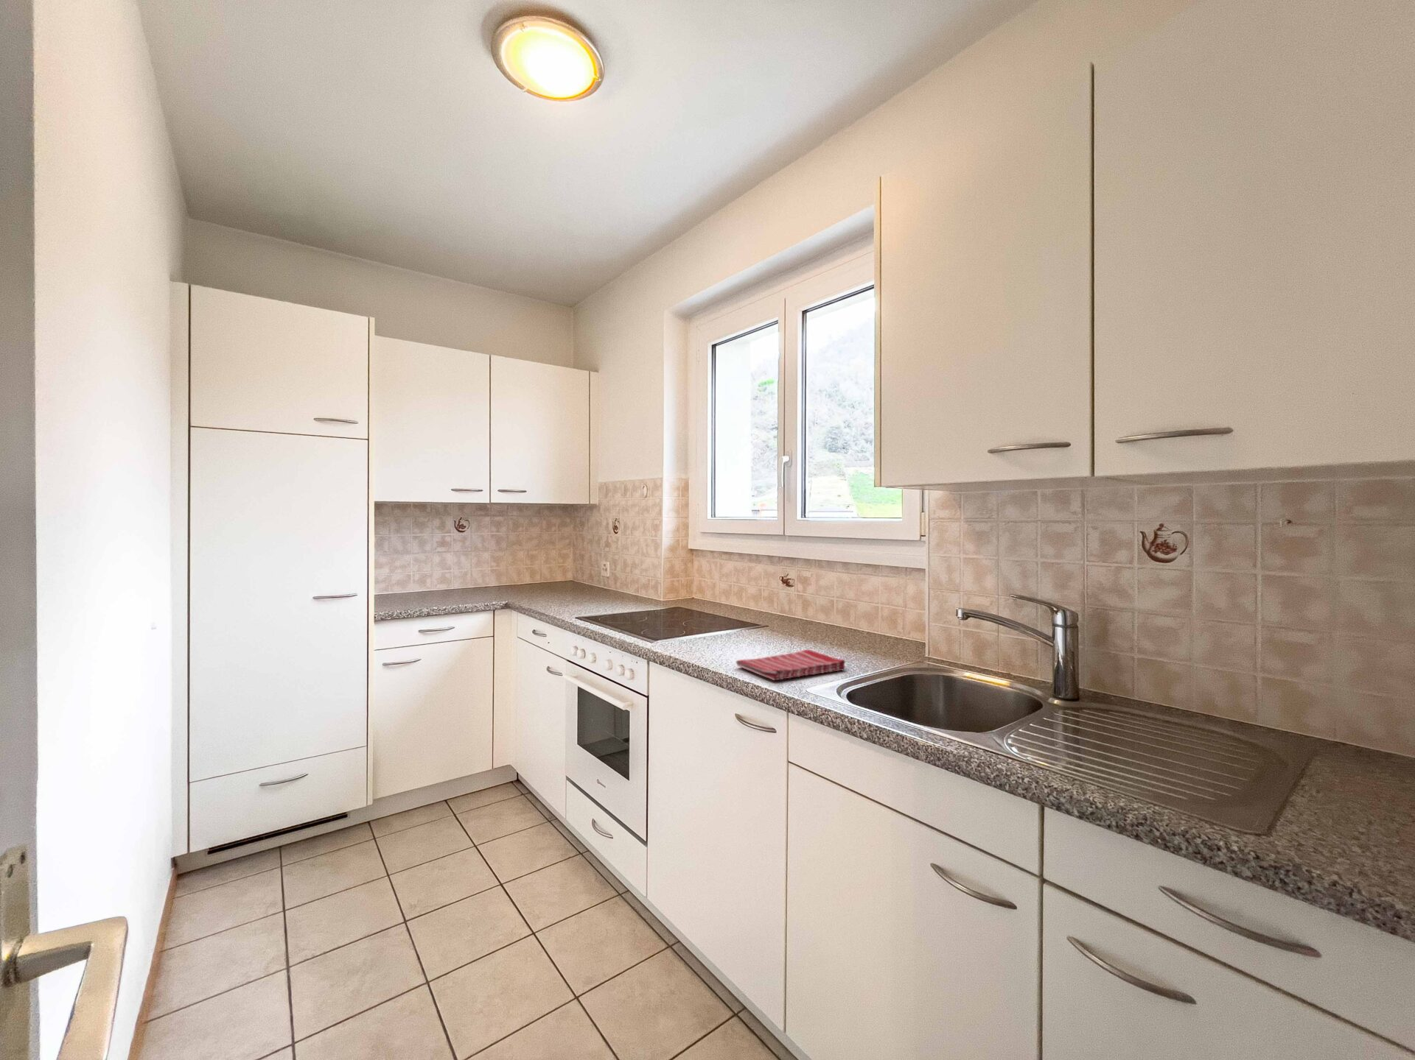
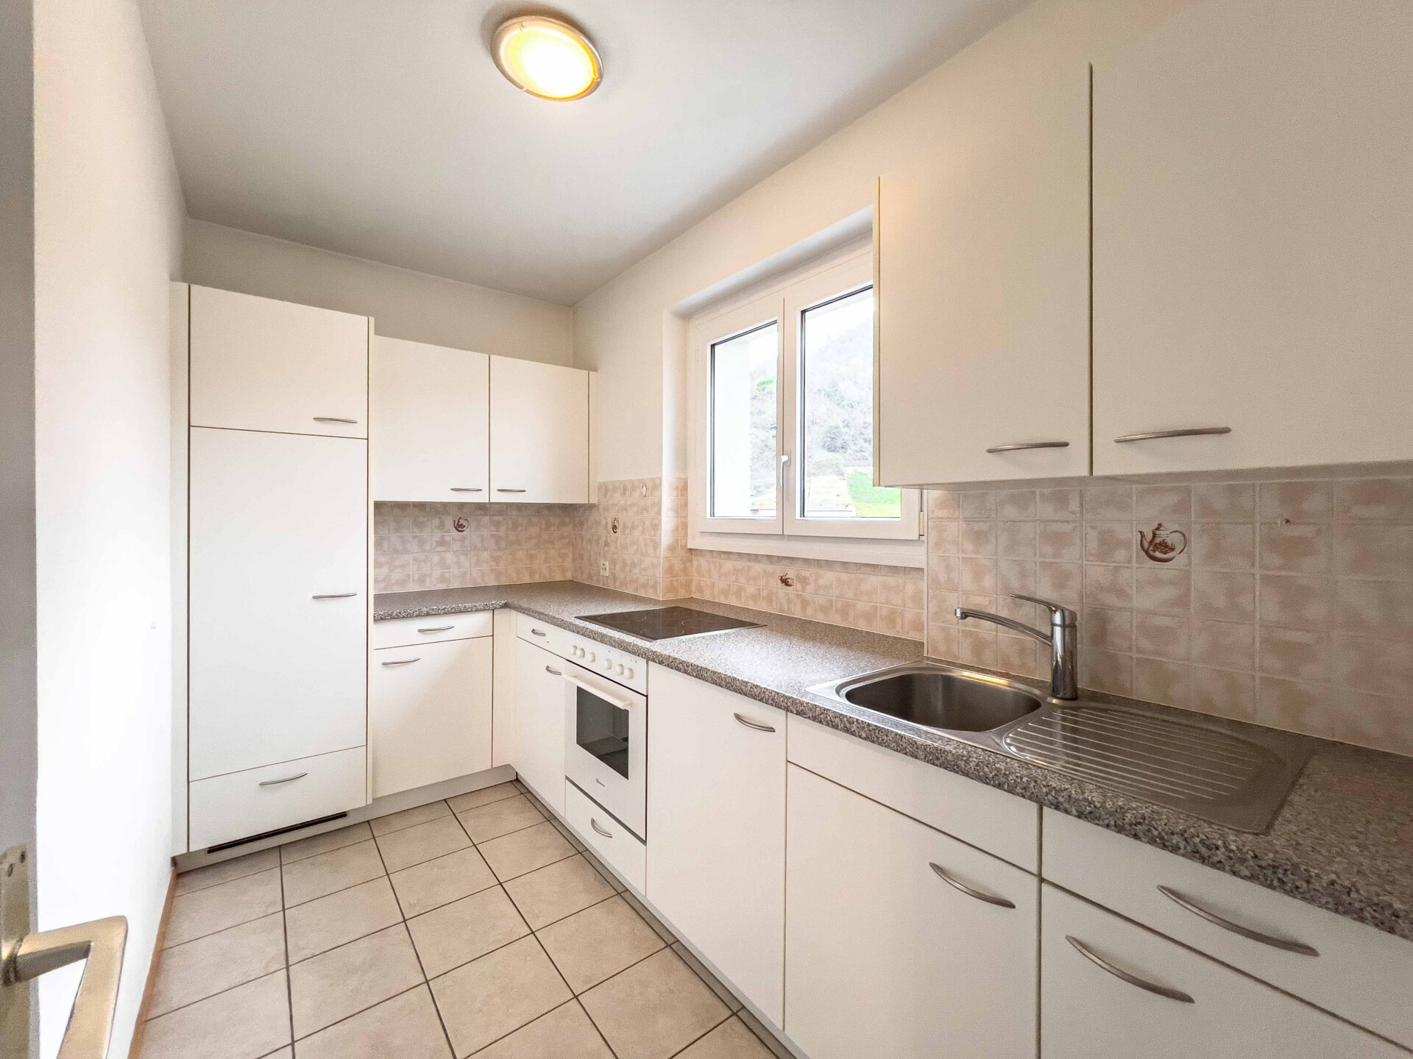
- dish towel (791, 662)
